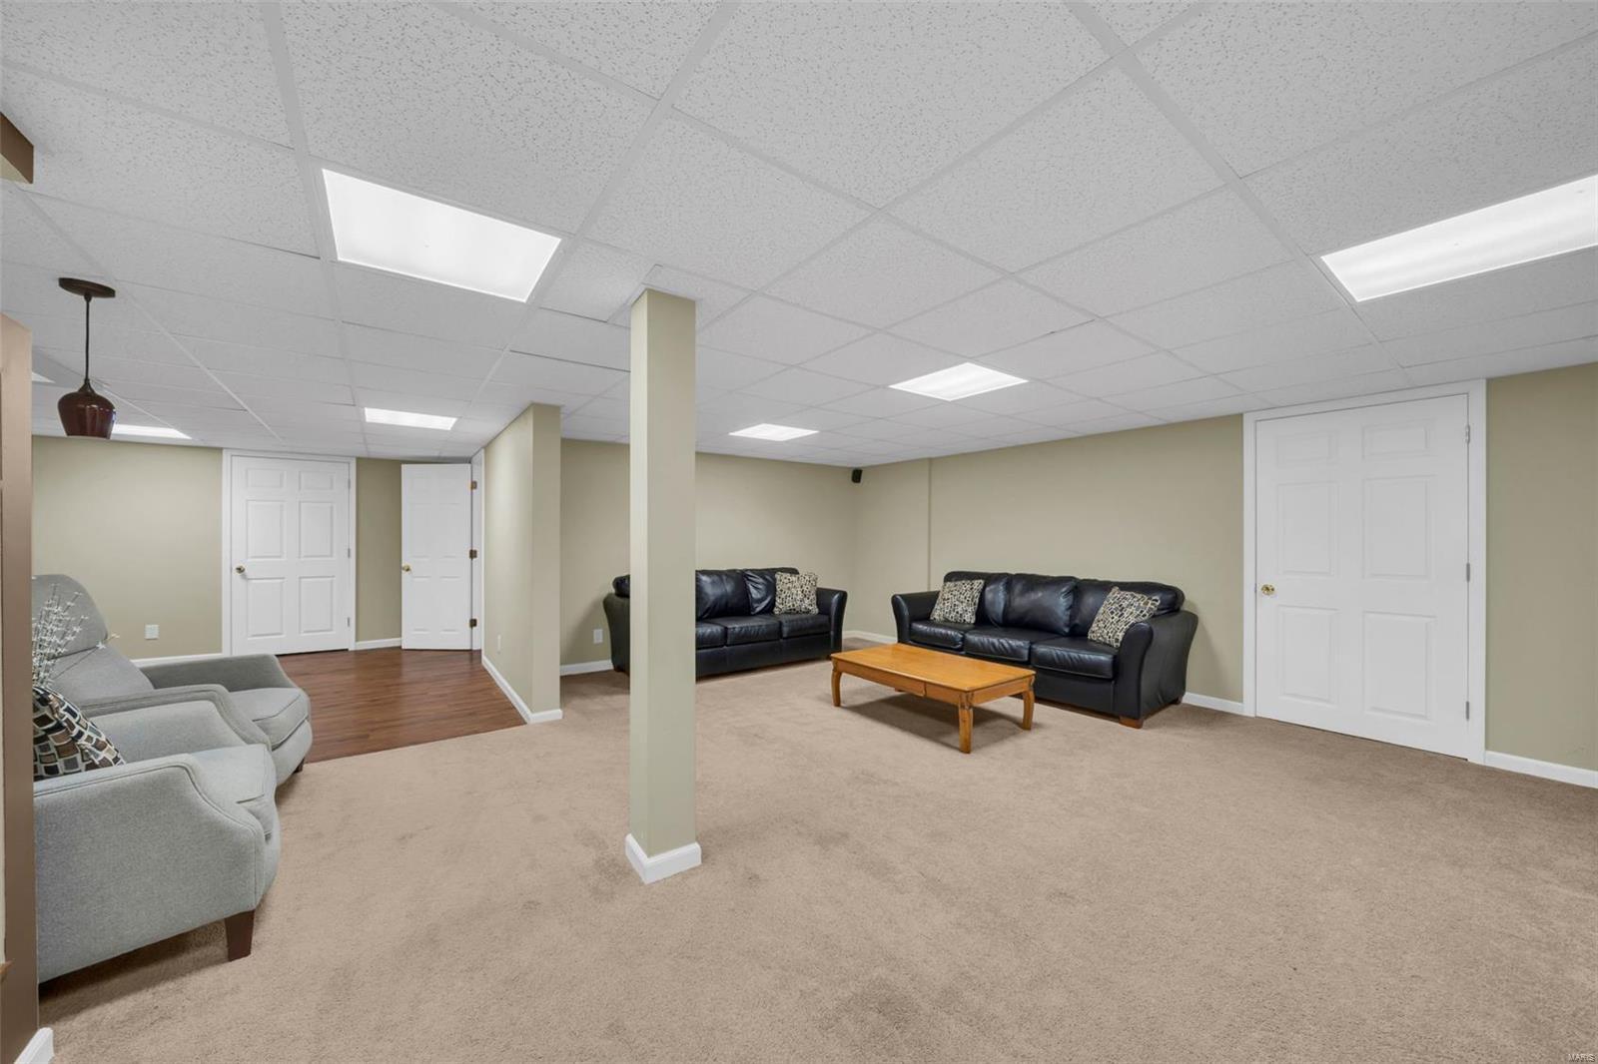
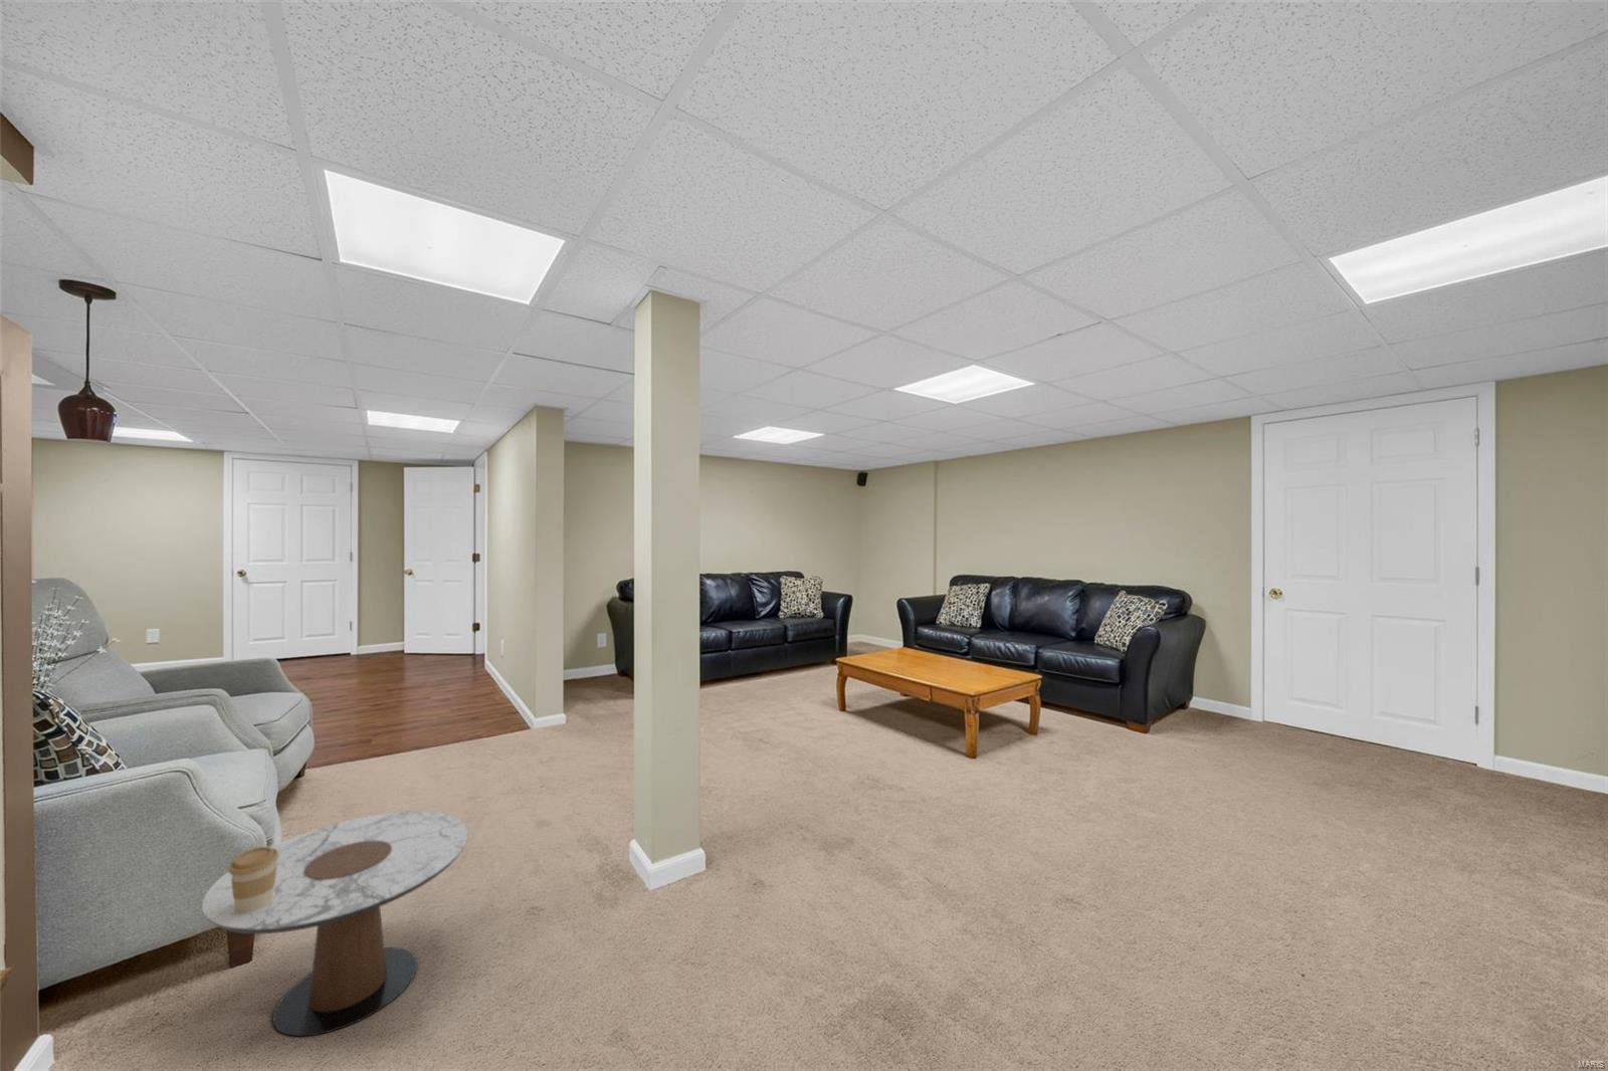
+ coffee cup (253, 877)
+ side table (349, 923)
